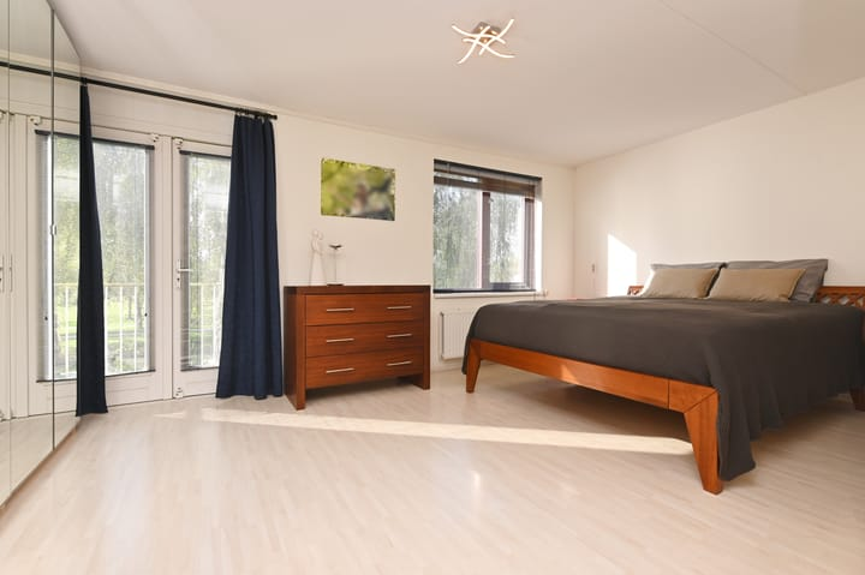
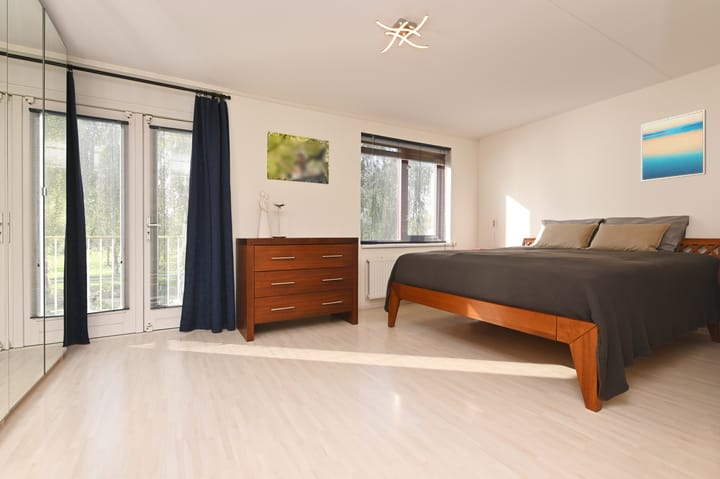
+ wall art (671, 147)
